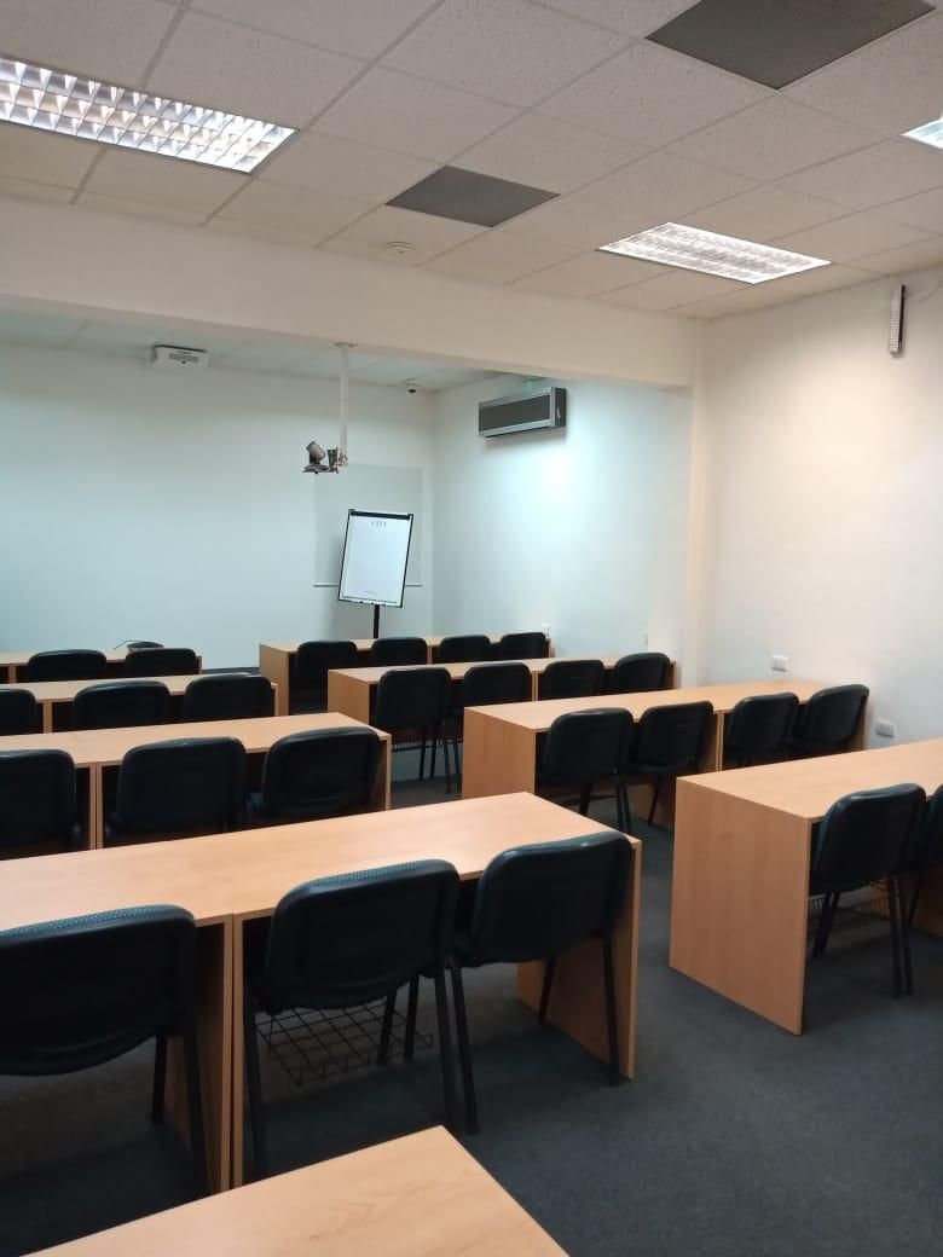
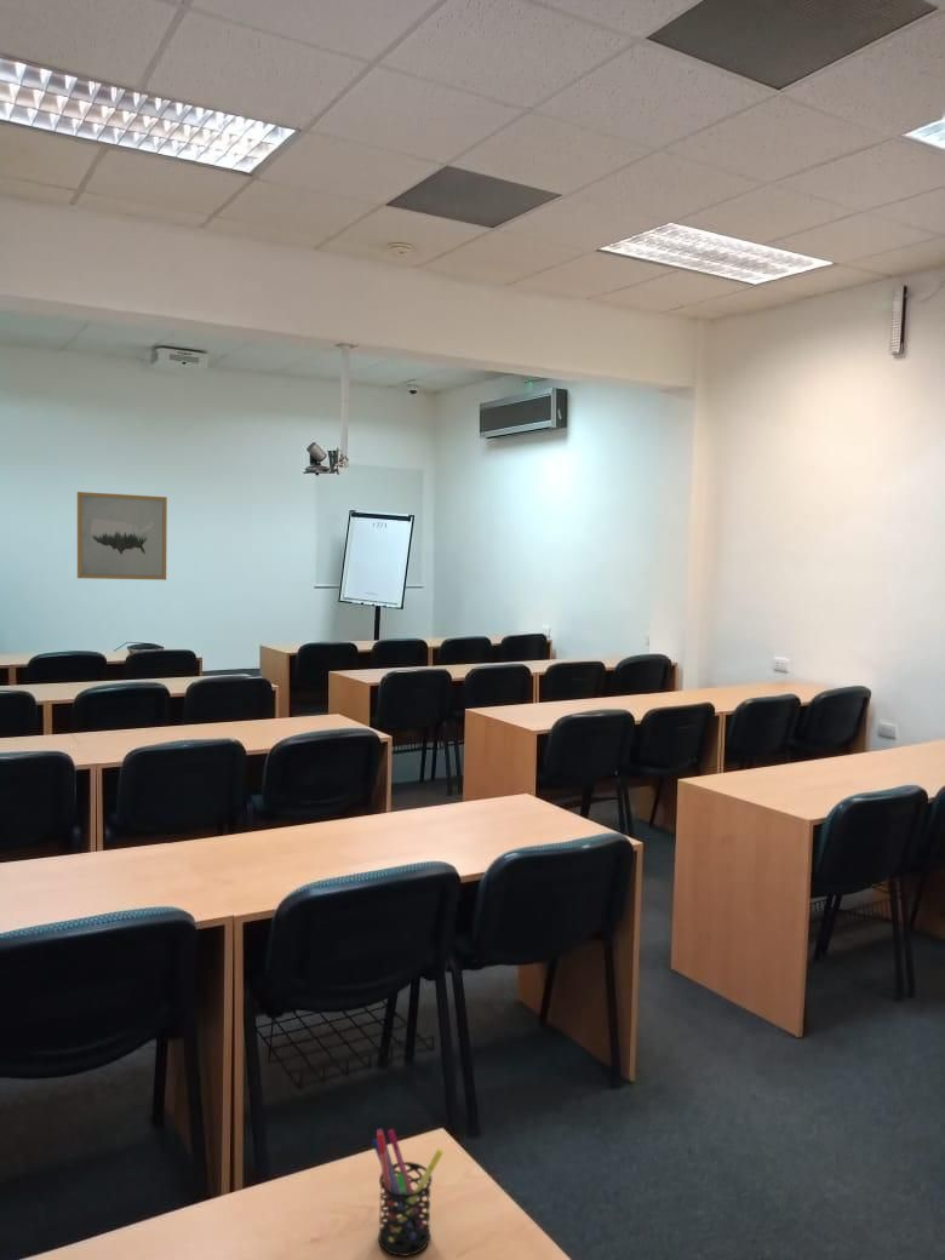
+ wall art (122, 537)
+ pen holder (401, 1190)
